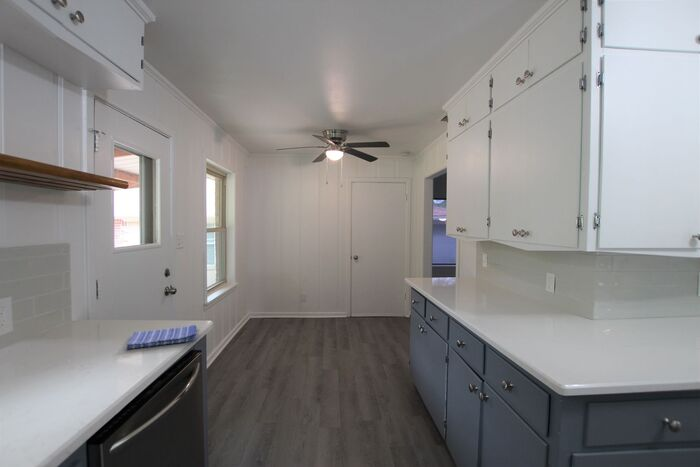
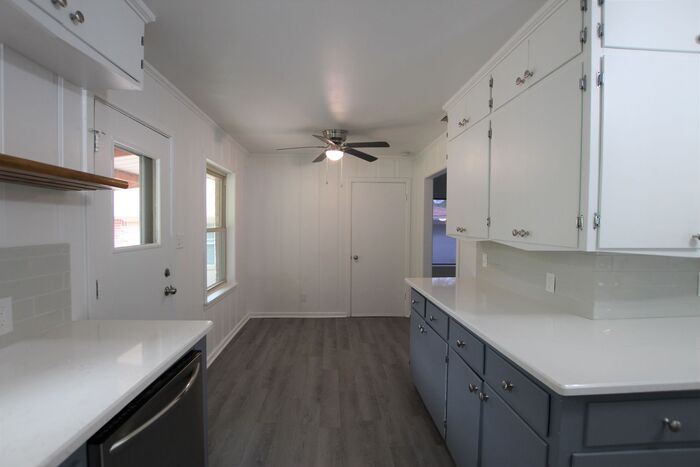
- dish towel (164, 334)
